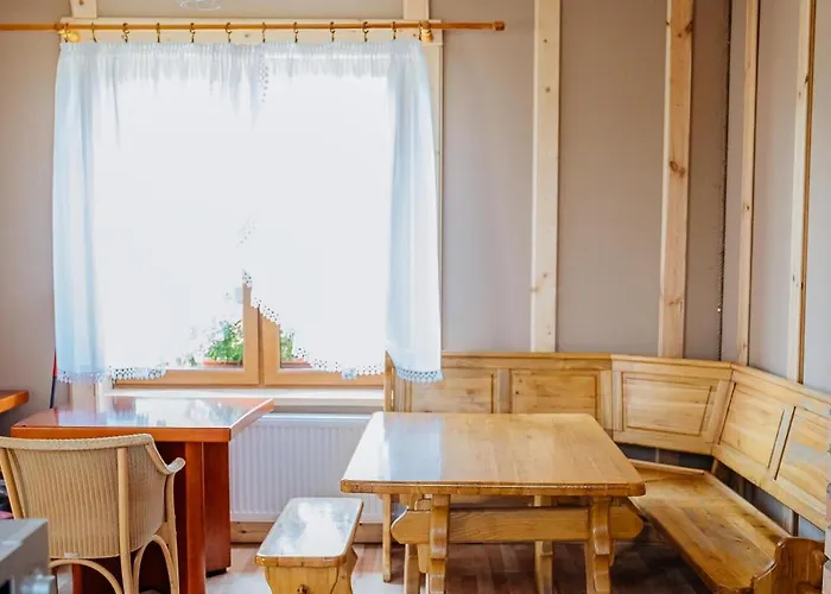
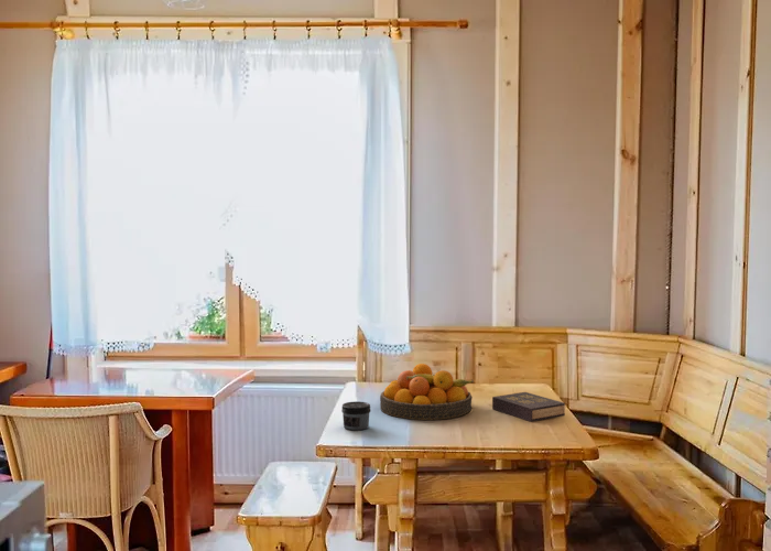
+ hardback book (528, 406)
+ fruit bowl (425, 388)
+ jar (356, 415)
